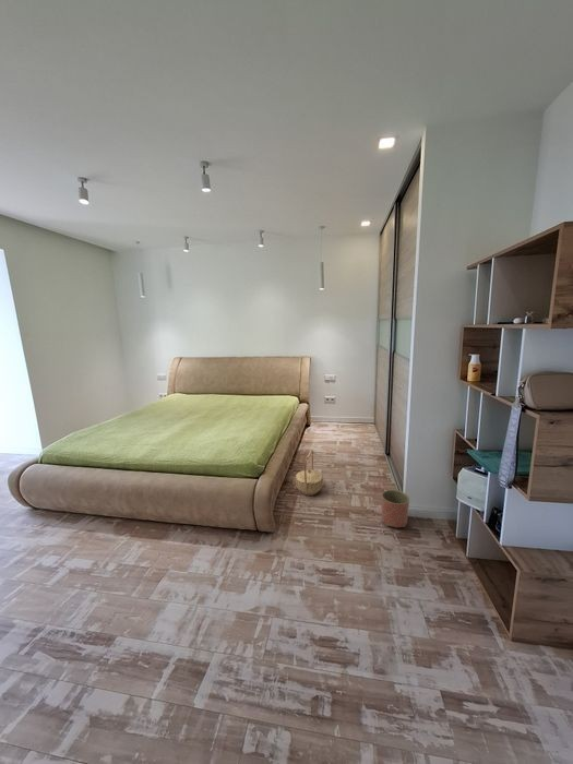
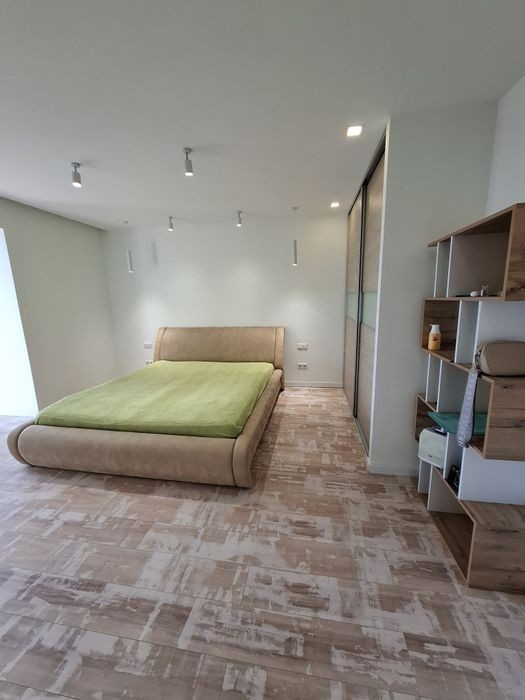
- planter (394, 509)
- basket (309, 471)
